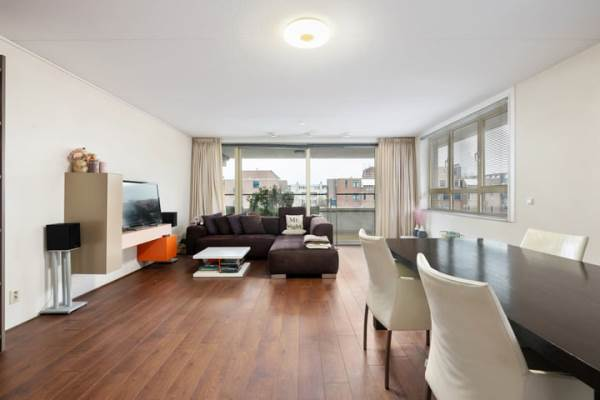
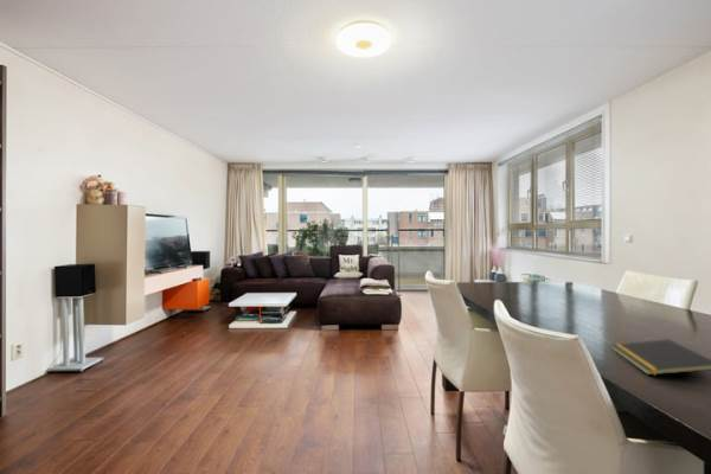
+ notepad (659, 356)
